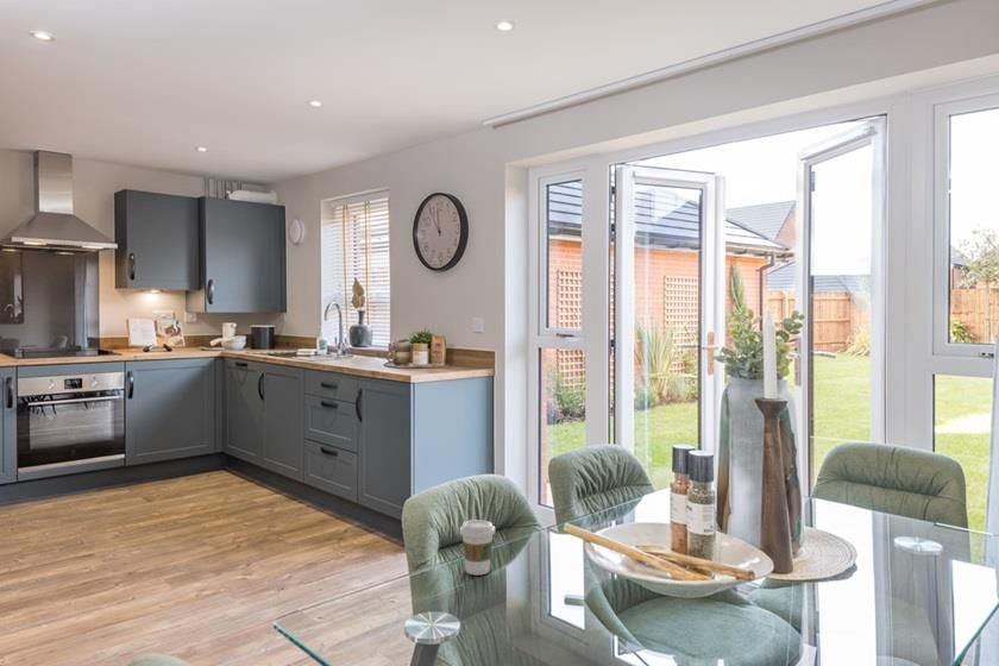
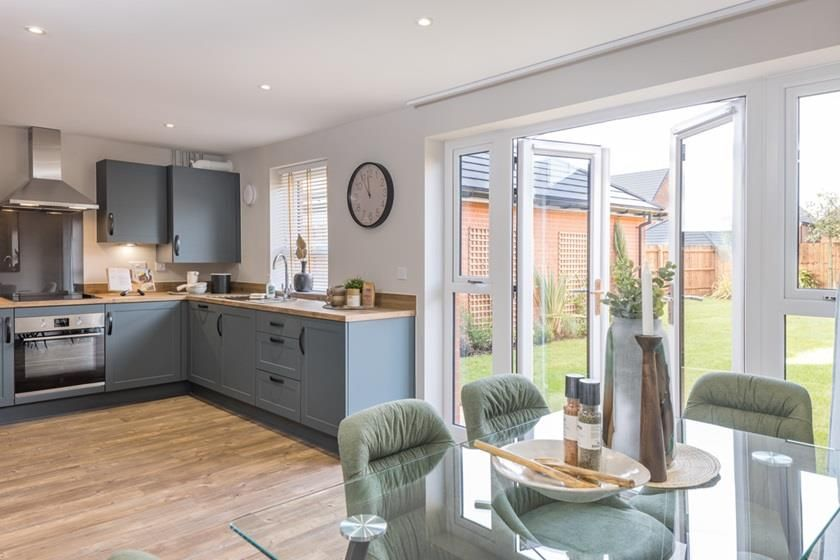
- coffee cup (477, 546)
